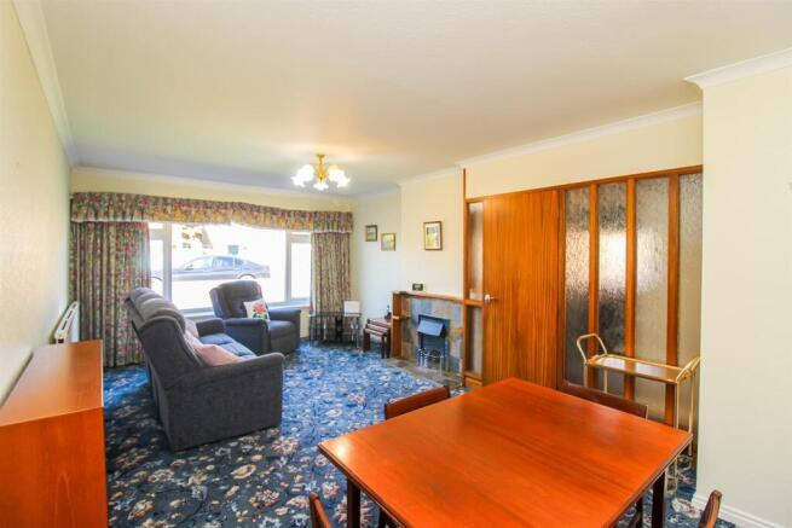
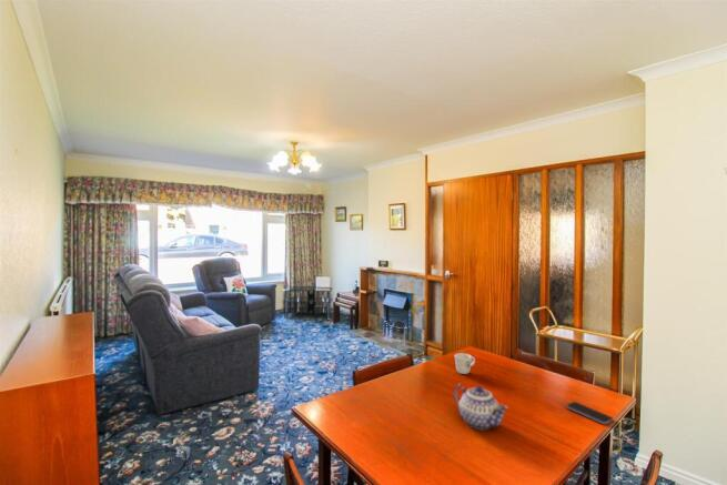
+ mug (465, 363)
+ smartphone (588, 412)
+ teapot (478, 404)
